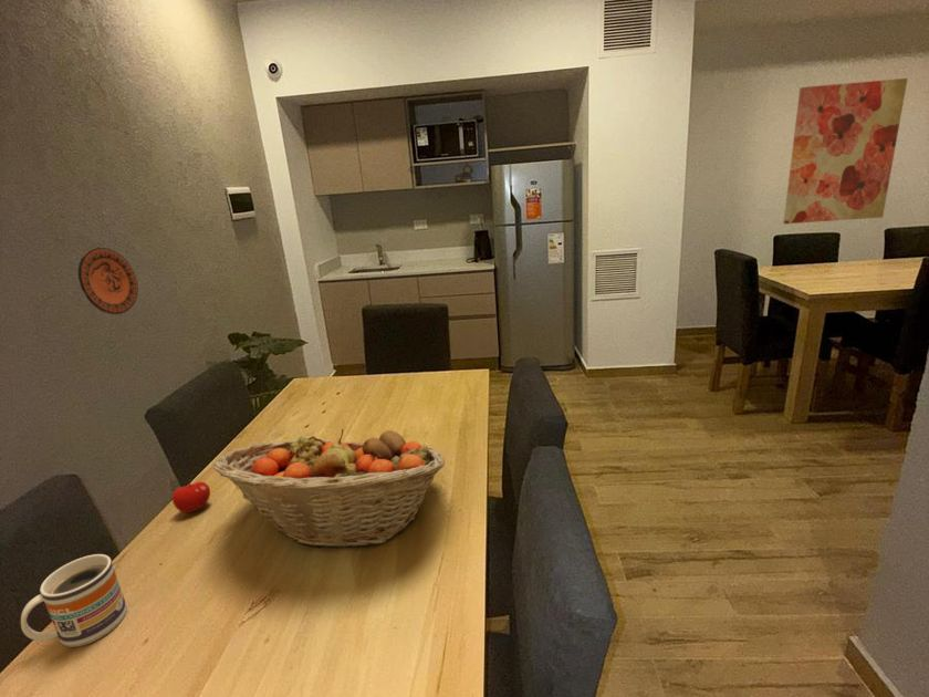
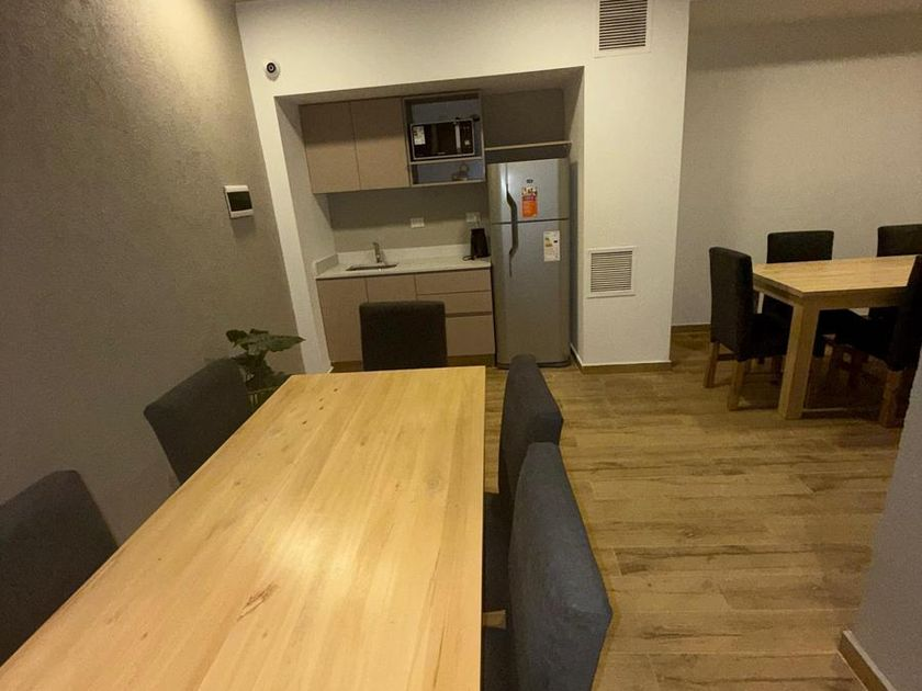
- apple (191, 495)
- wall art (842, 154)
- decorative plate (108, 281)
- mug (77, 601)
- fruit basket (335, 474)
